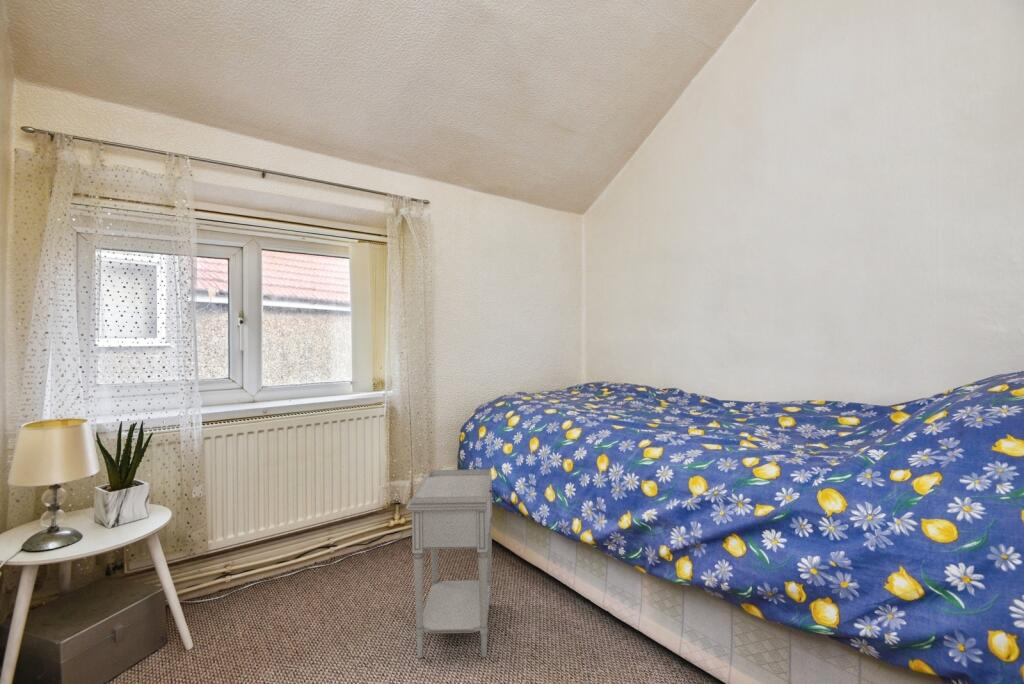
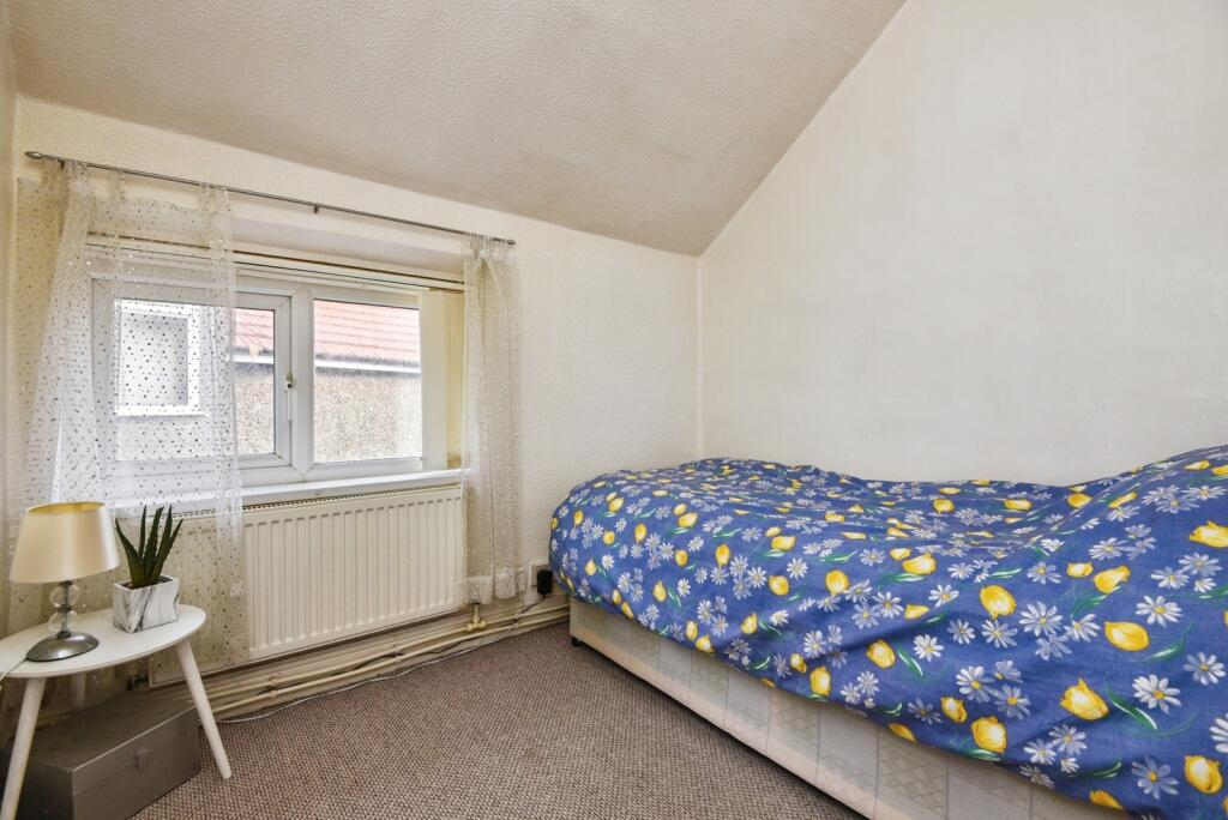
- nightstand (455, 548)
